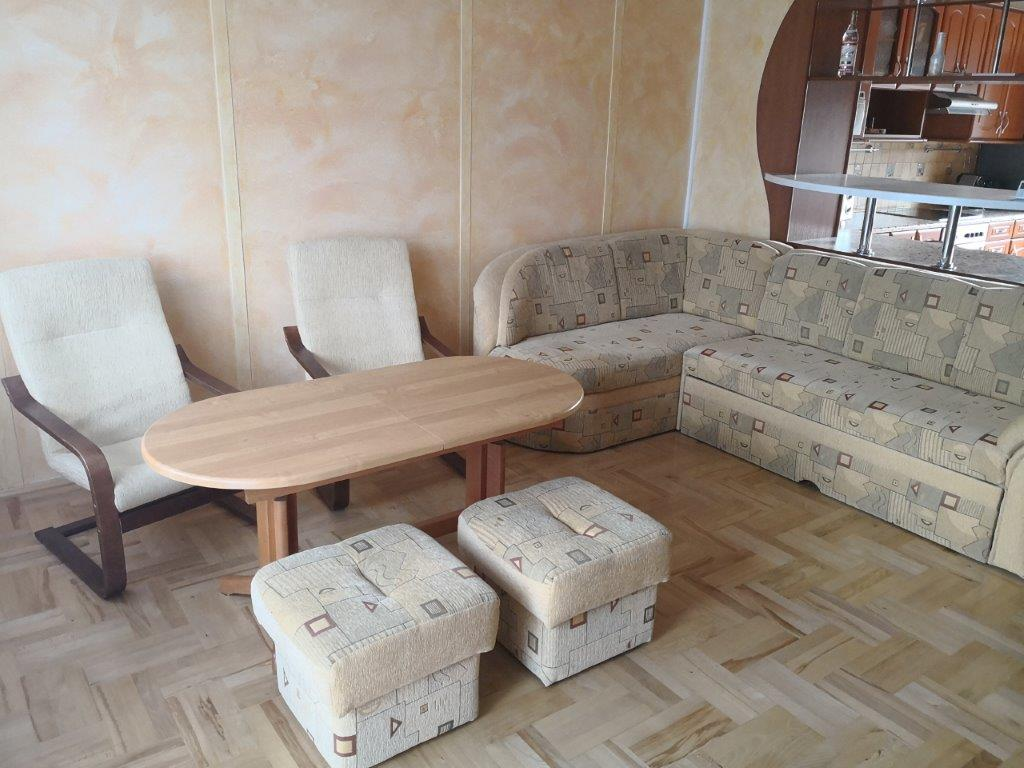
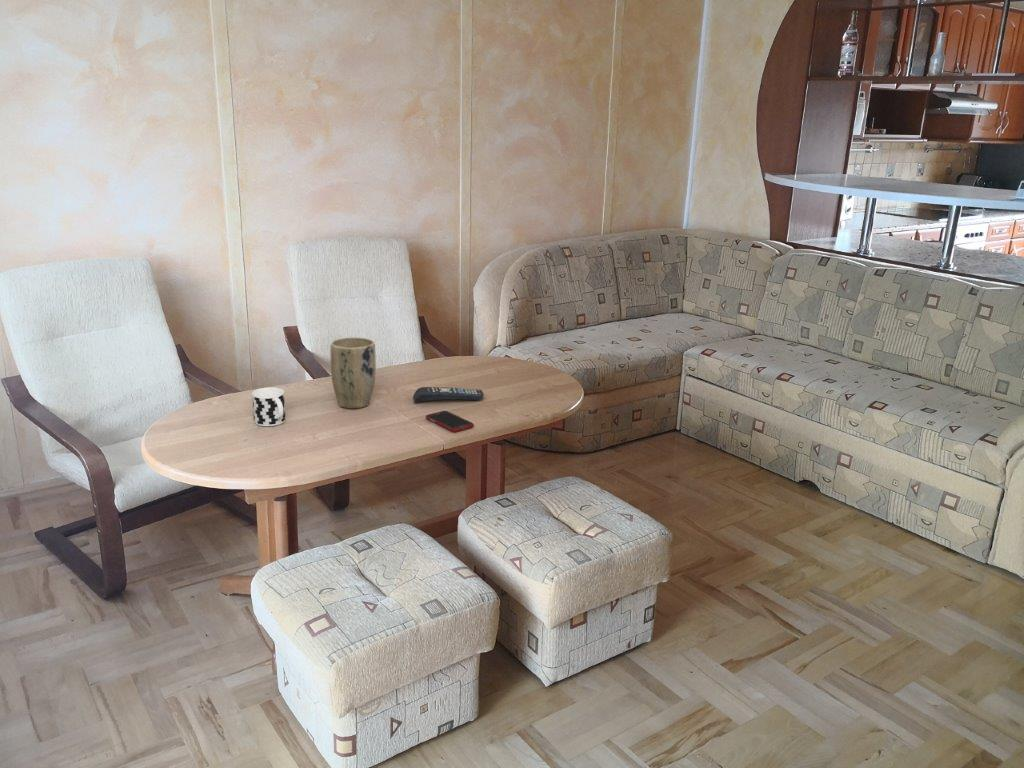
+ plant pot (353, 373)
+ remote control (448, 394)
+ cup (271, 408)
+ cell phone (449, 421)
